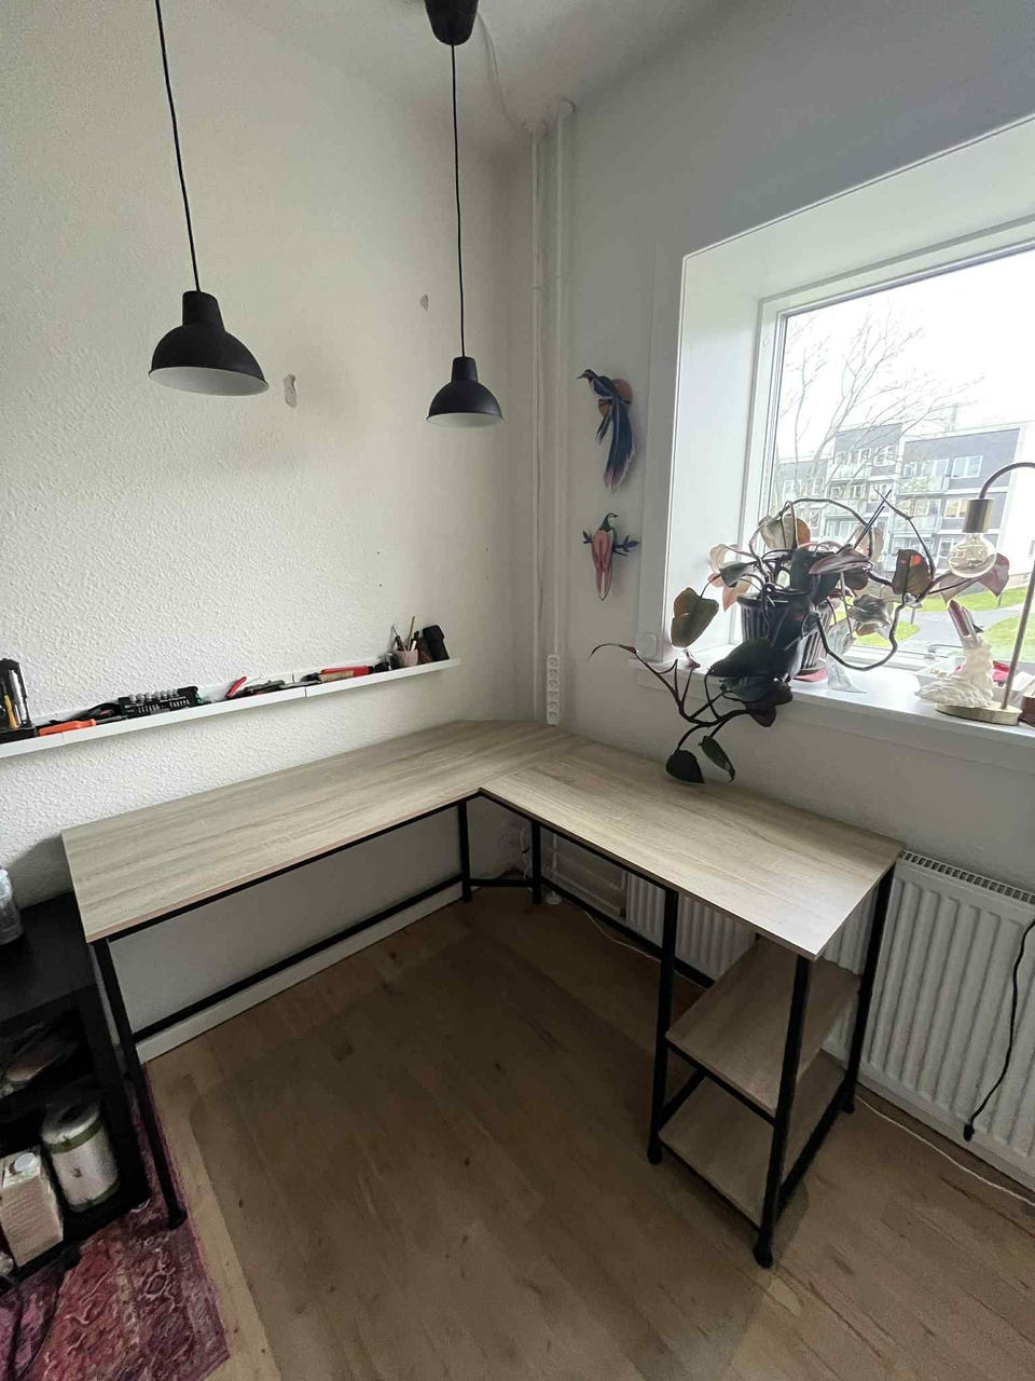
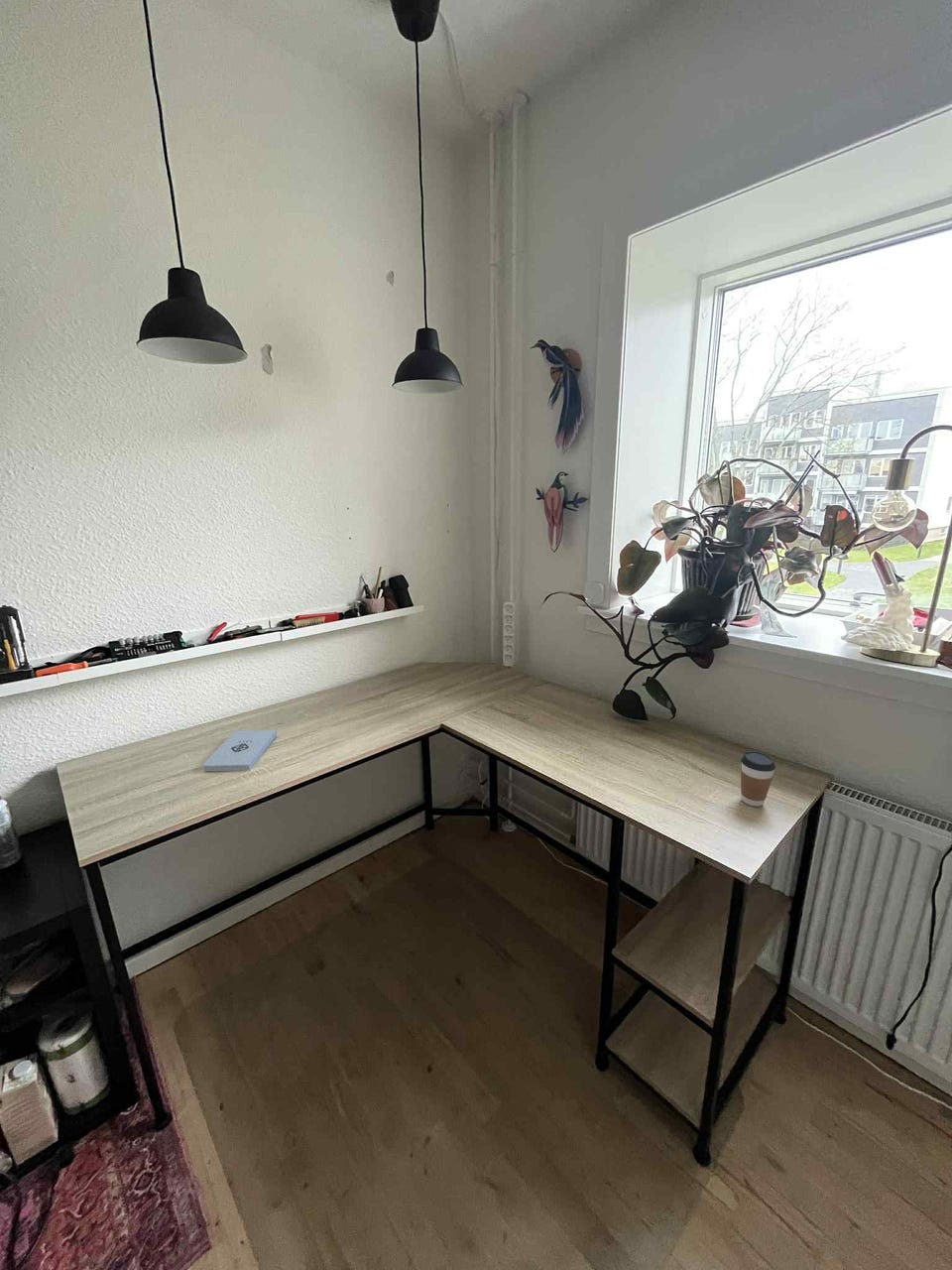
+ coffee cup (755, 779)
+ notepad (242, 749)
